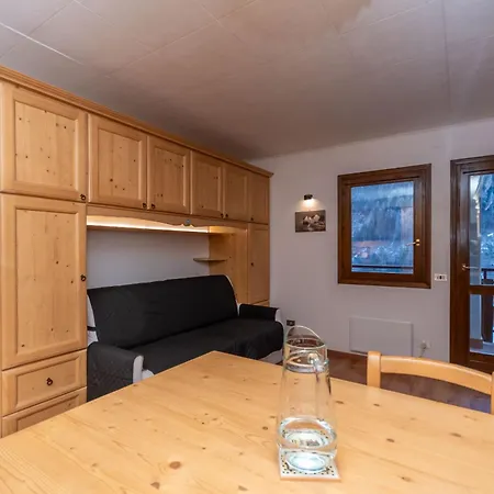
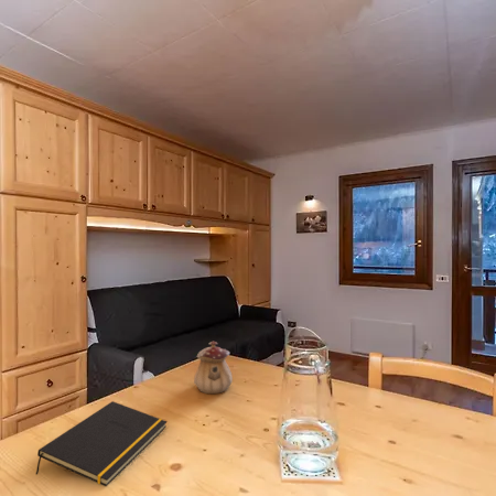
+ notepad (109, 436)
+ teapot (213, 363)
